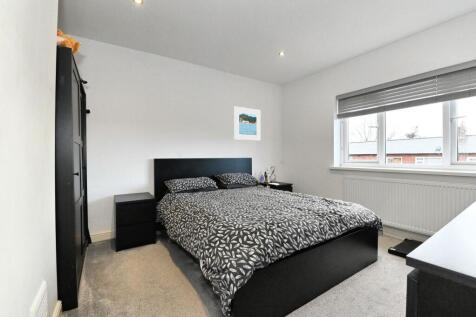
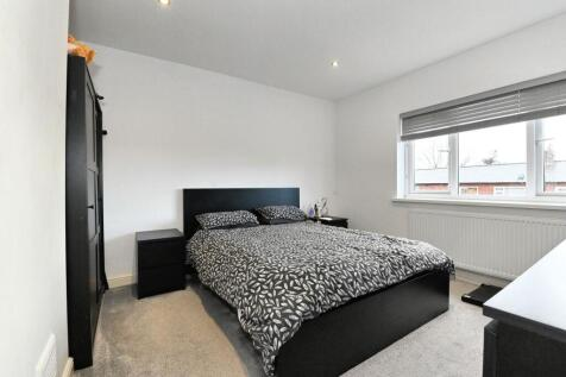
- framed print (247, 124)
